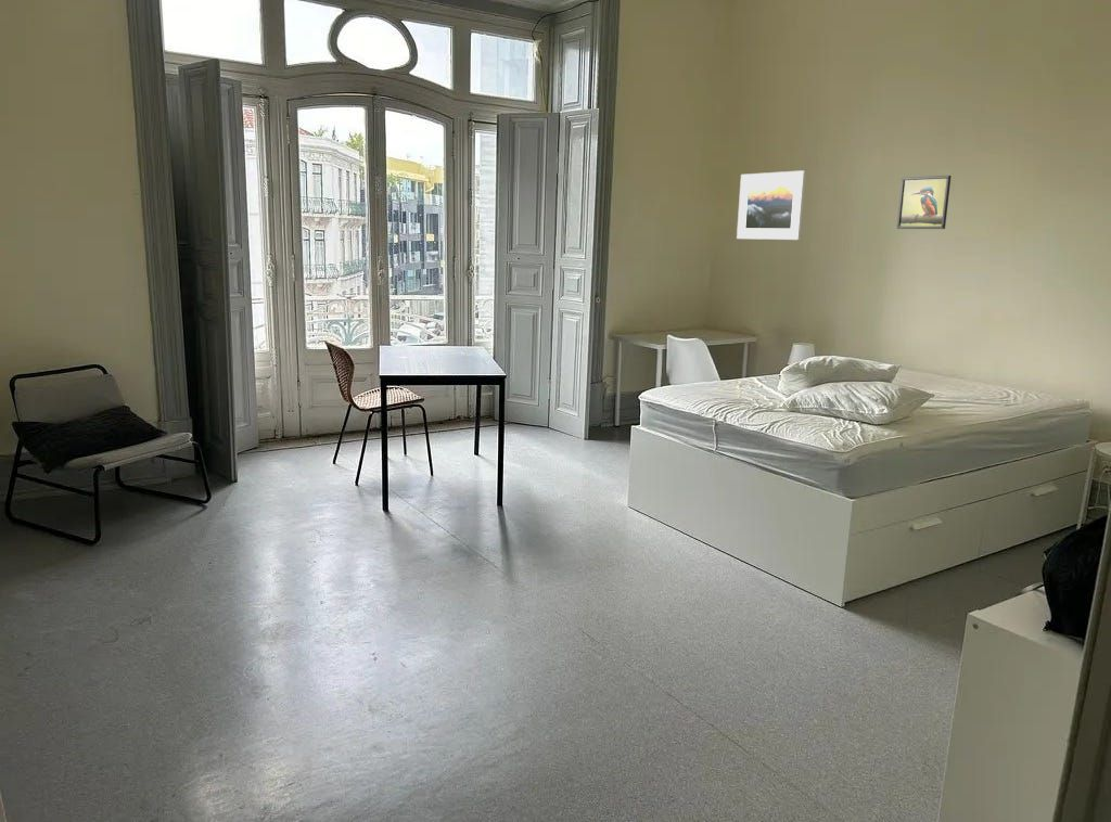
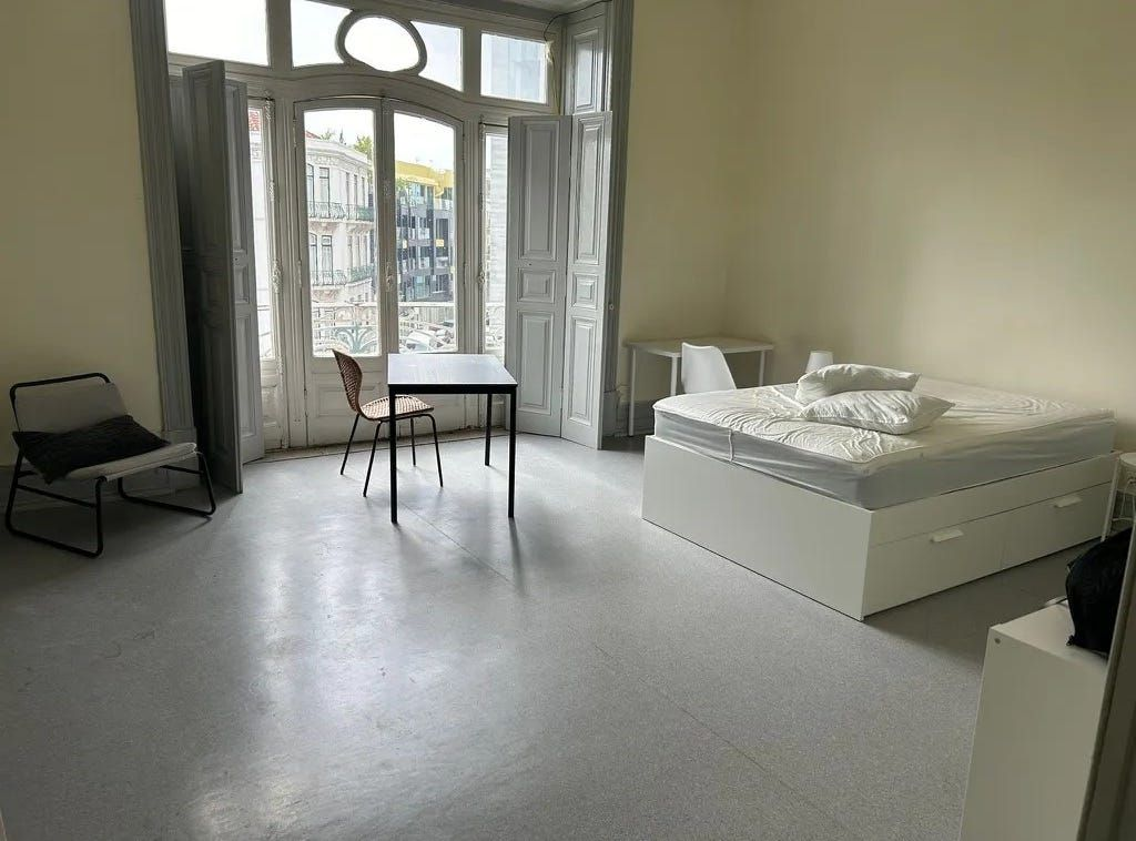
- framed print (769, 206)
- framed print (922, 203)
